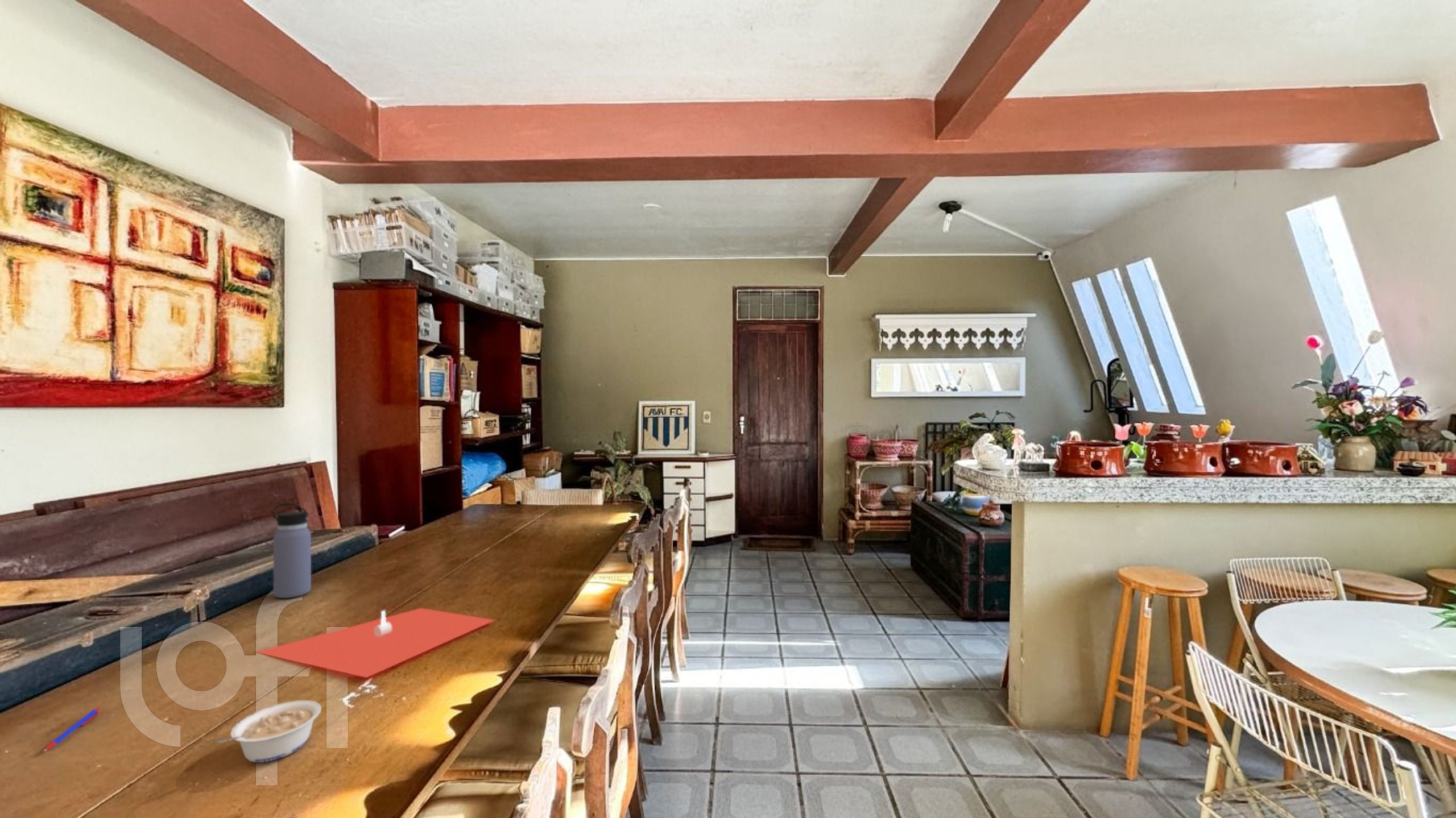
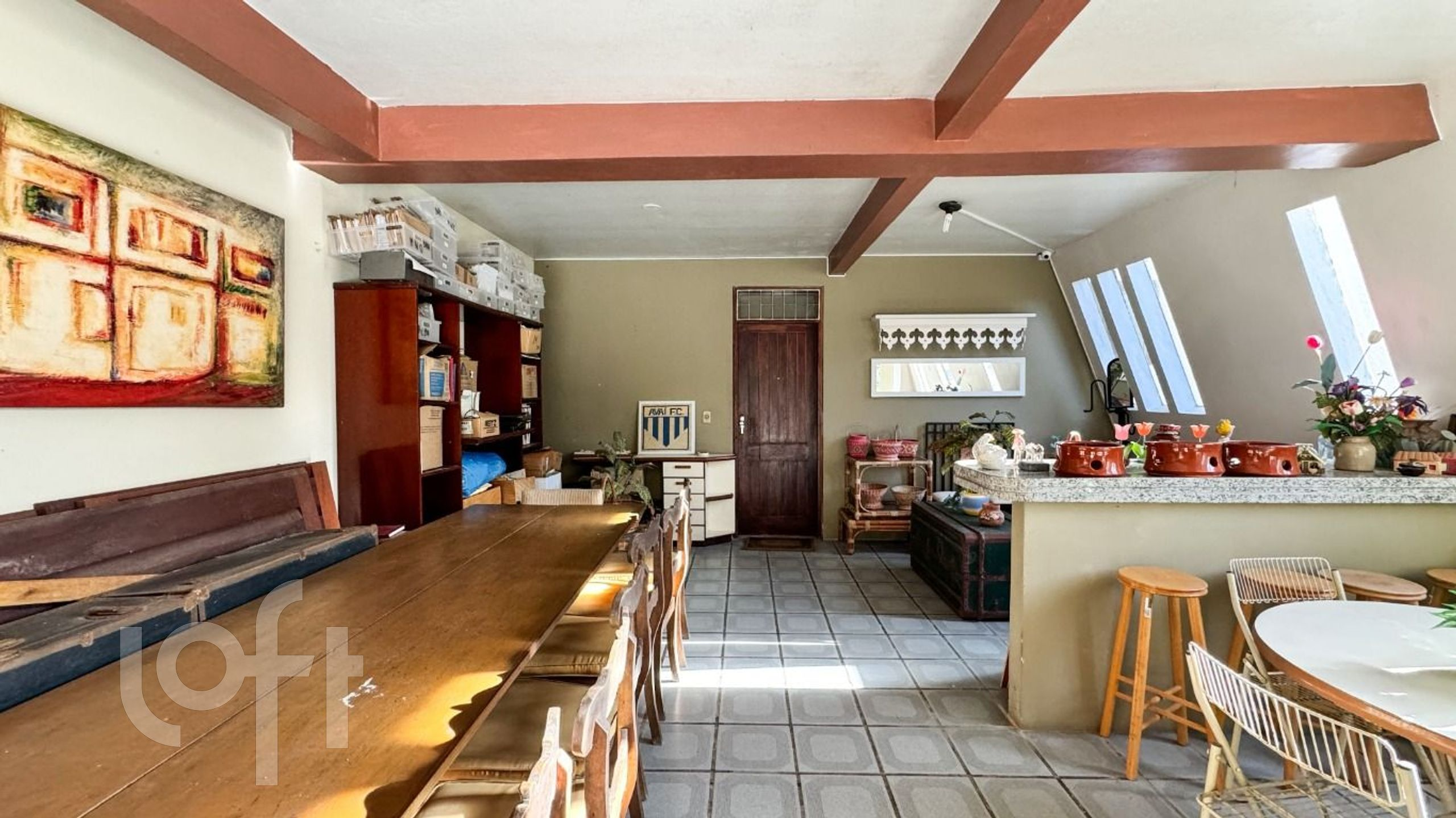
- legume (276, 732)
- pen (73, 728)
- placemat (383, 623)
- water bottle (292, 547)
